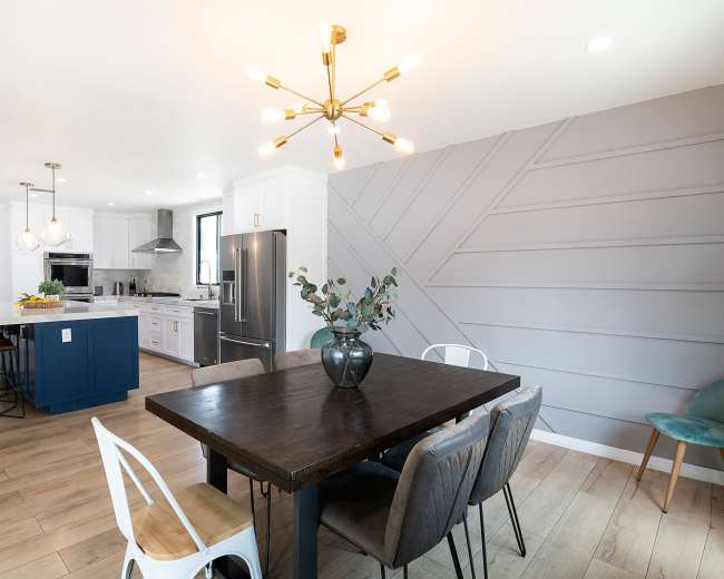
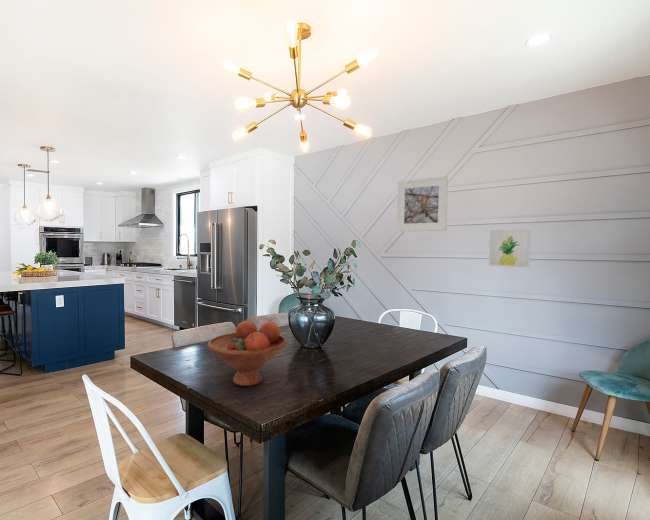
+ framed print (421, 205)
+ wall art (509, 248)
+ fruit bowl (247, 353)
